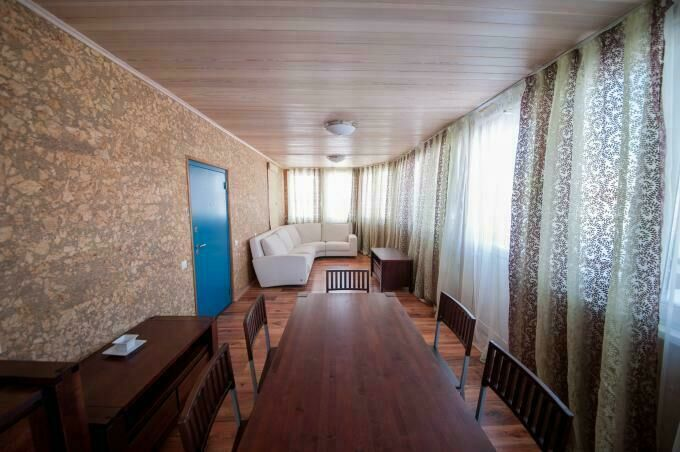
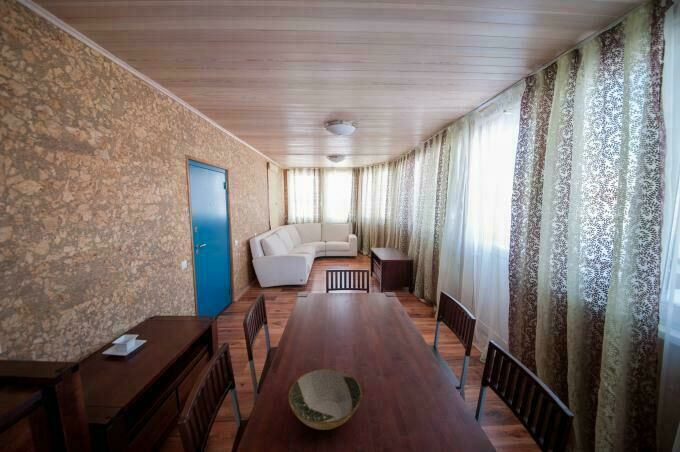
+ bowl (325, 402)
